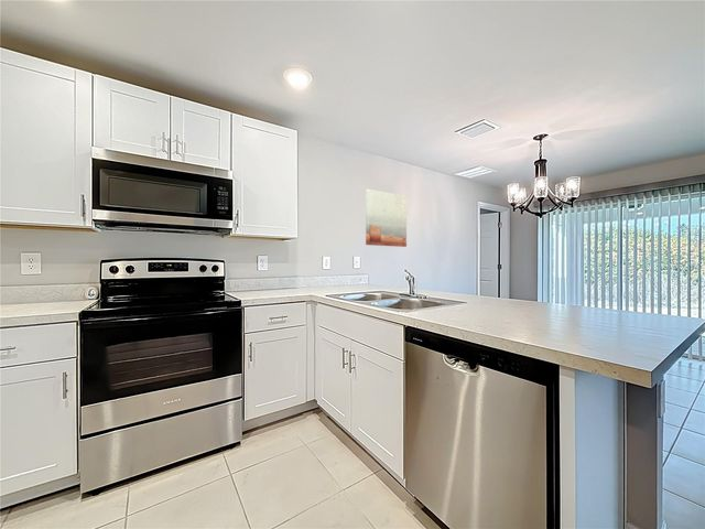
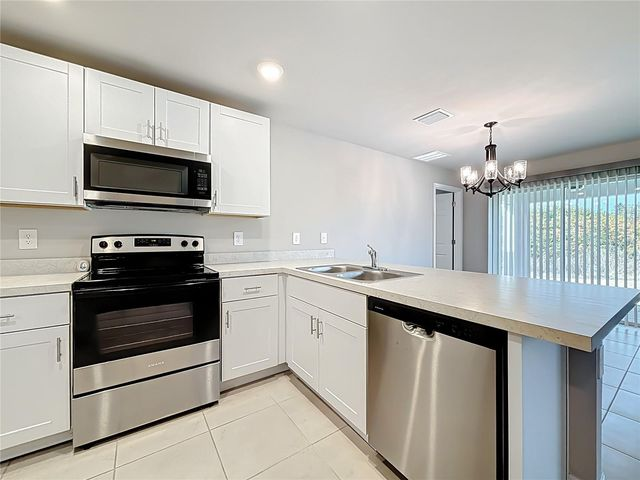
- wall art (387, 219)
